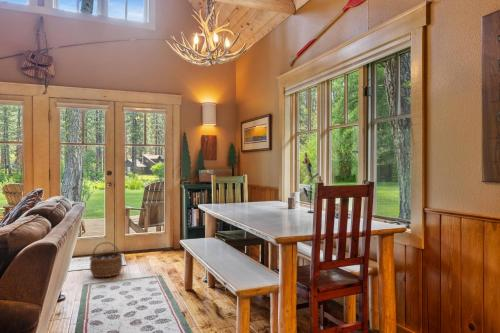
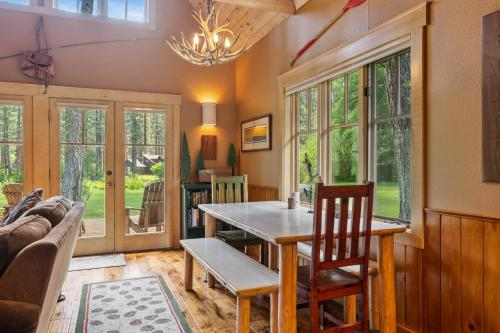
- wicker basket (106, 258)
